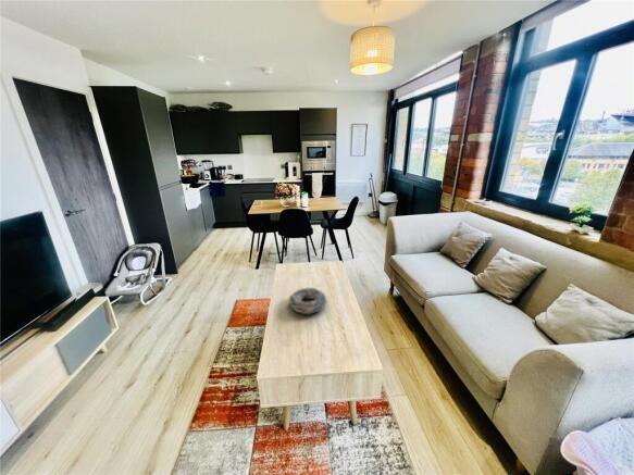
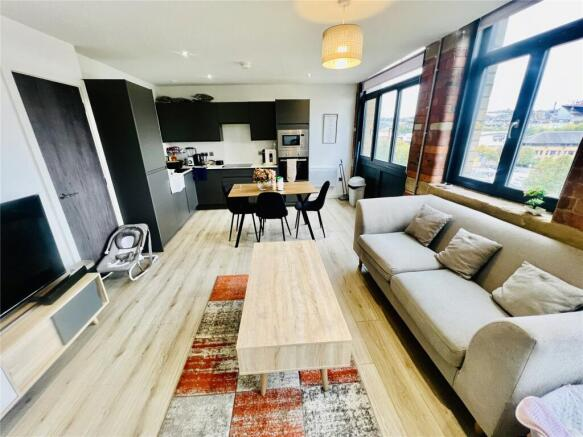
- decorative bowl (308, 298)
